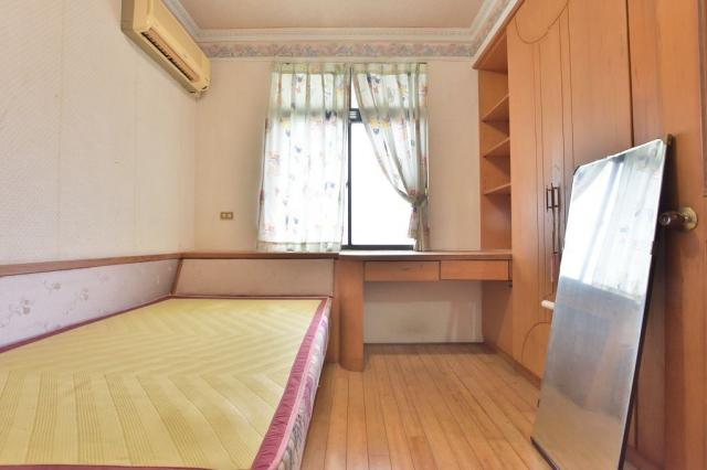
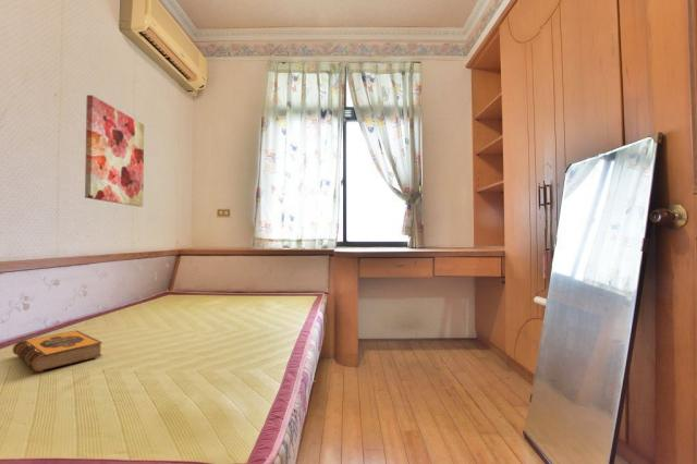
+ hardback book (57, 349)
+ wall art (118, 157)
